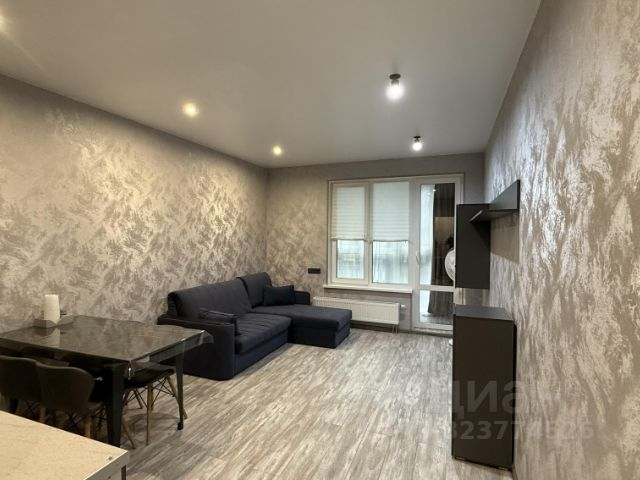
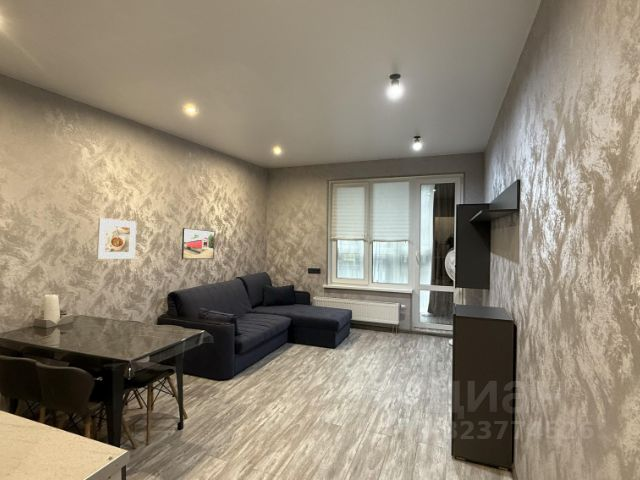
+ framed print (117, 239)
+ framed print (199, 244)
